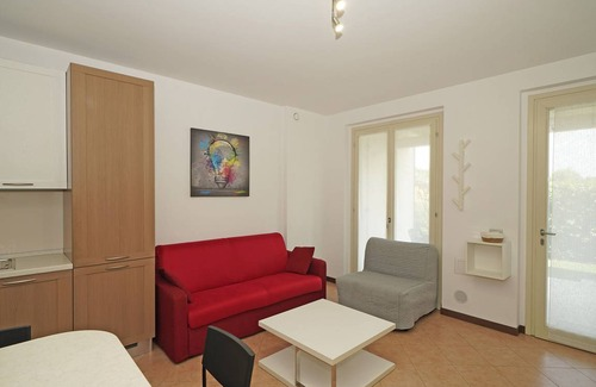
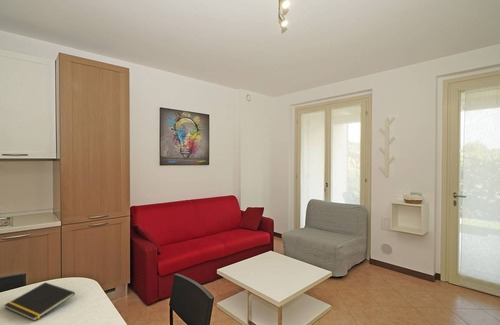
+ notepad (40, 299)
